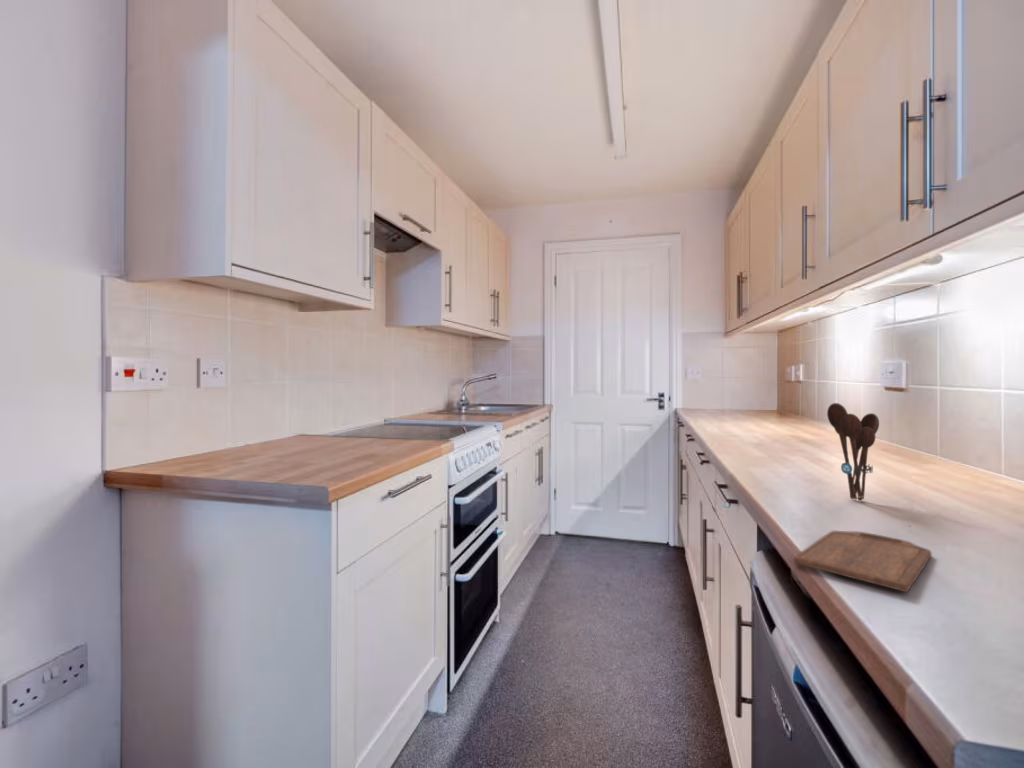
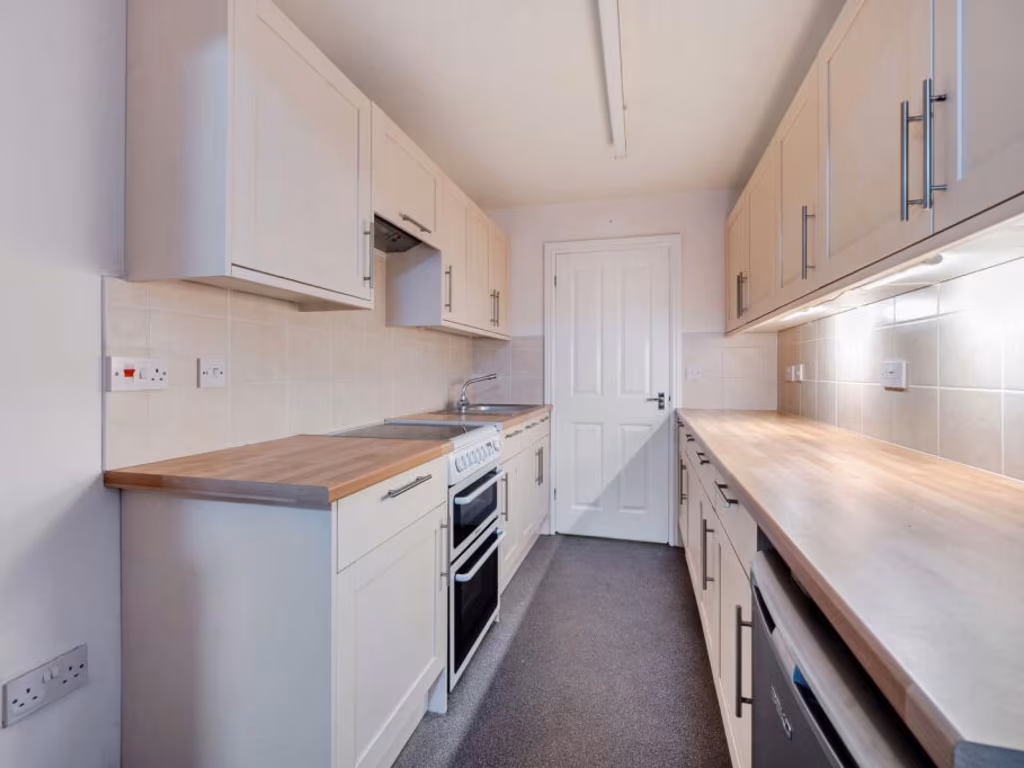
- utensil holder (852, 451)
- cutting board (866, 554)
